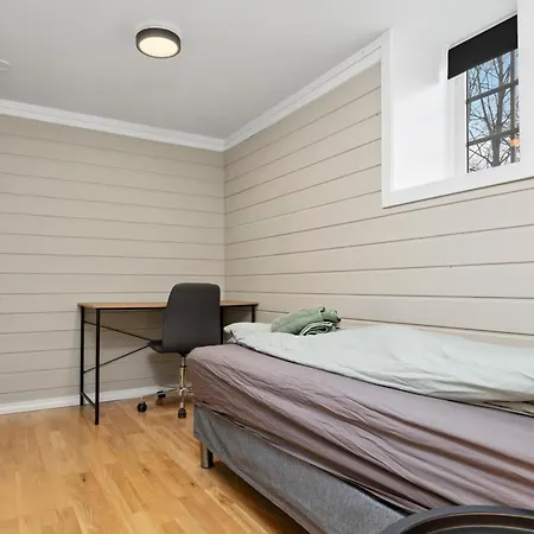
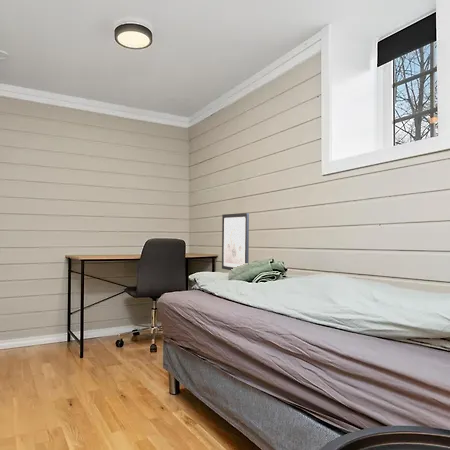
+ wall art (234, 242)
